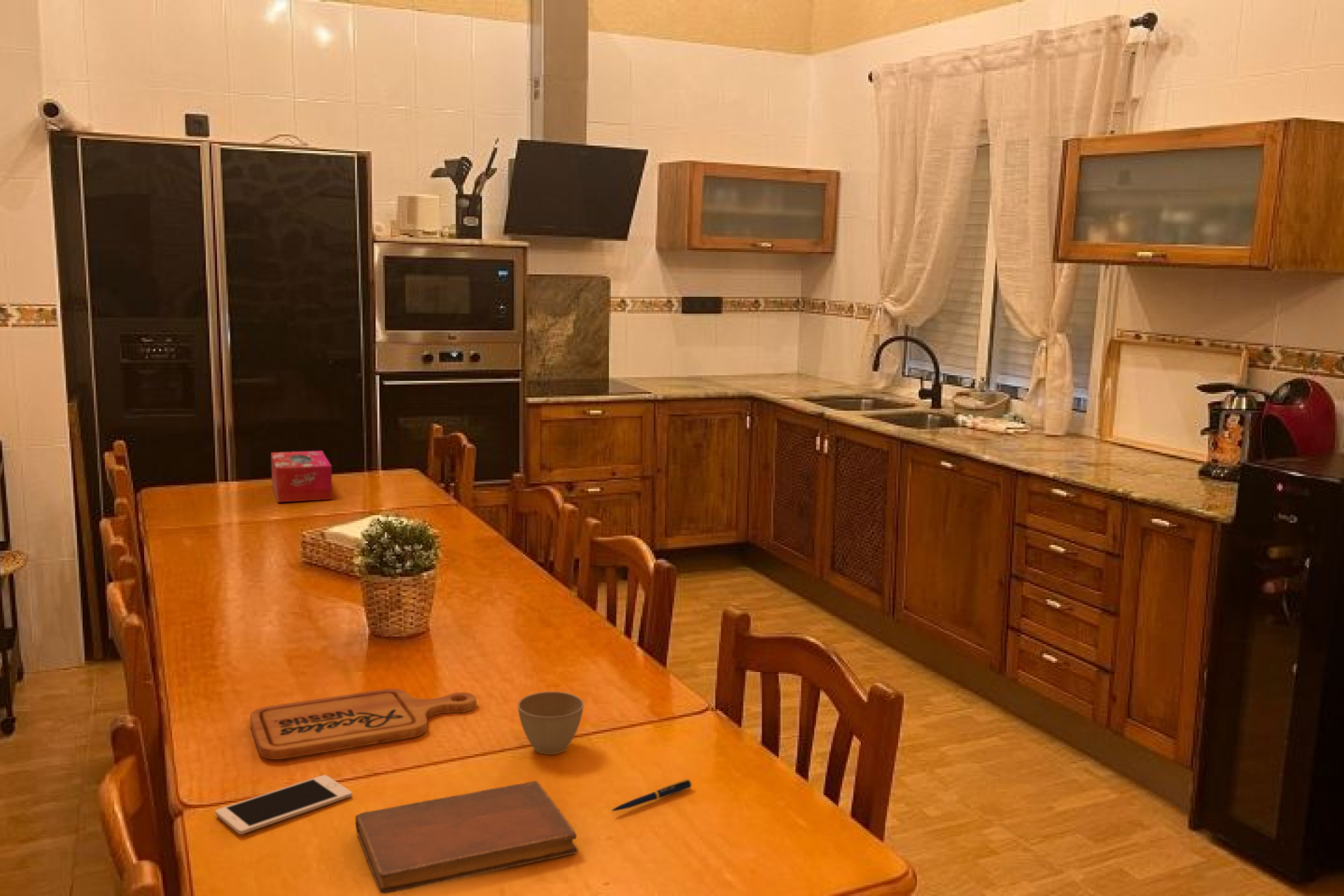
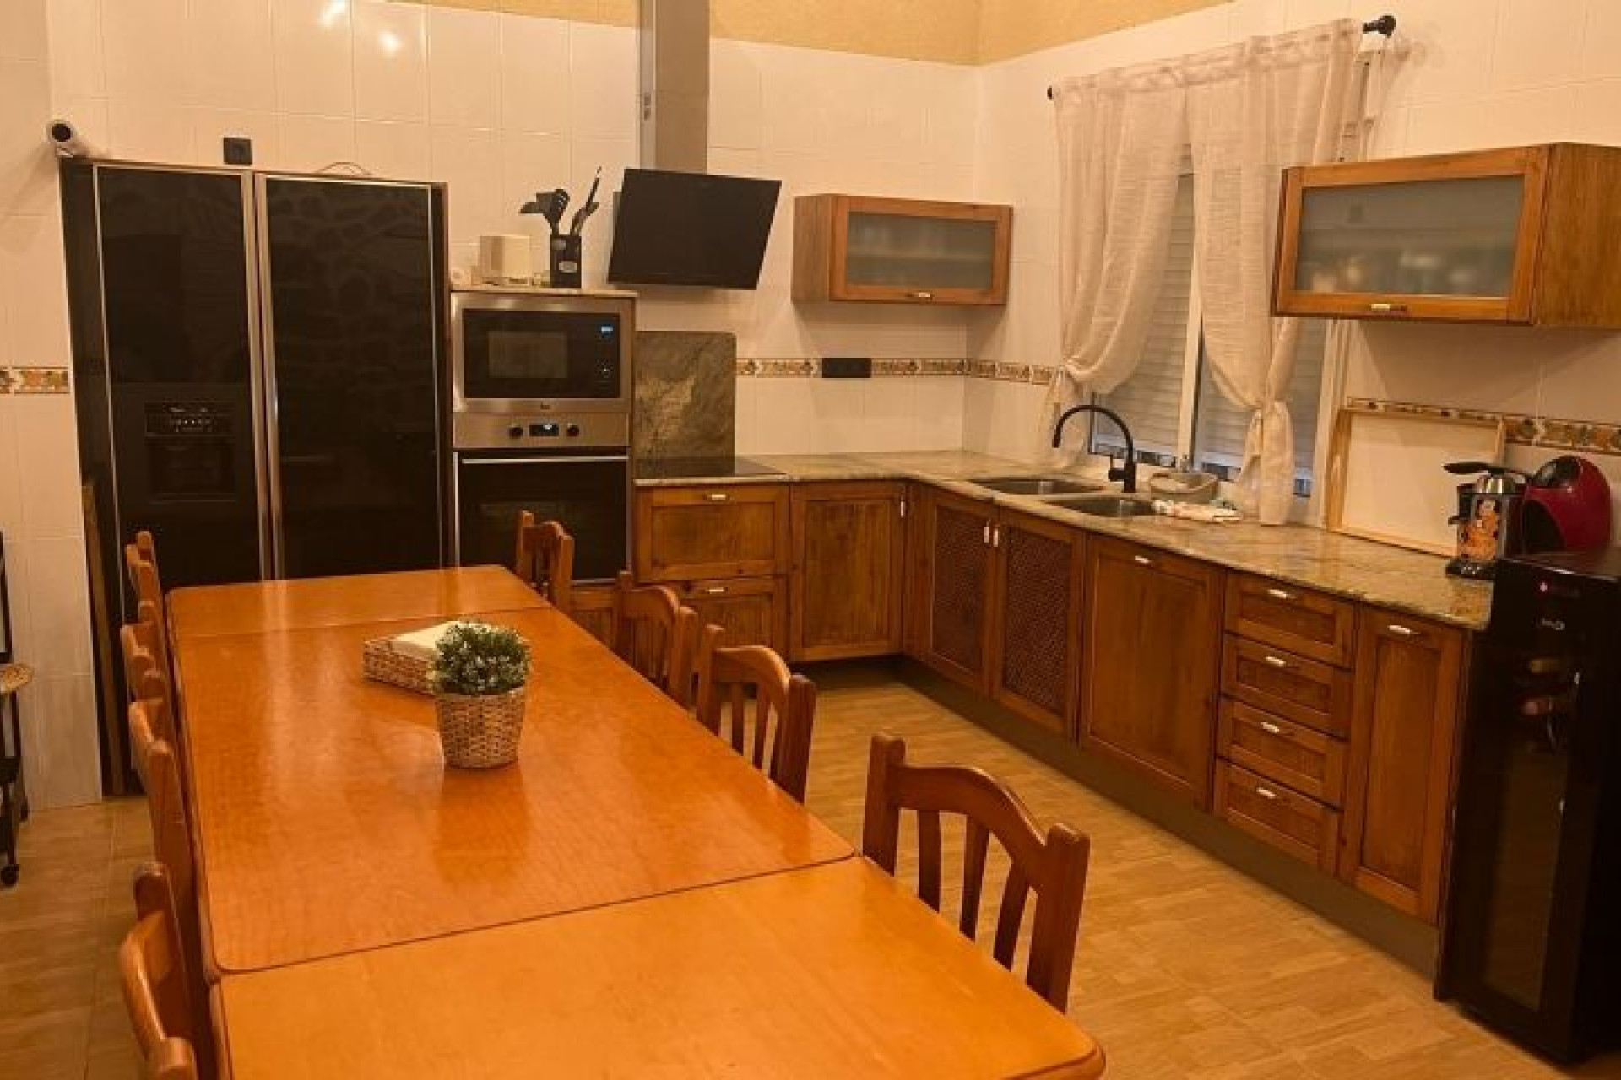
- cell phone (285, 803)
- flower pot (550, 725)
- tissue box (300, 475)
- notebook (465, 832)
- cutting board (370, 716)
- pen (651, 796)
